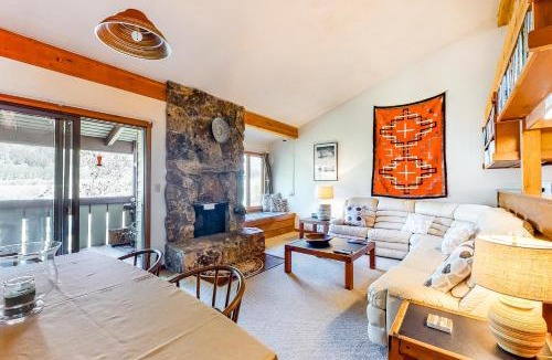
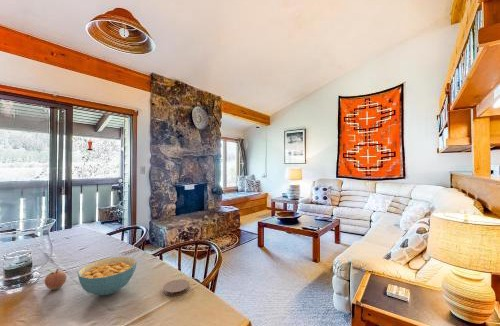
+ coaster (176, 287)
+ cereal bowl (108, 278)
+ fruit (55, 278)
